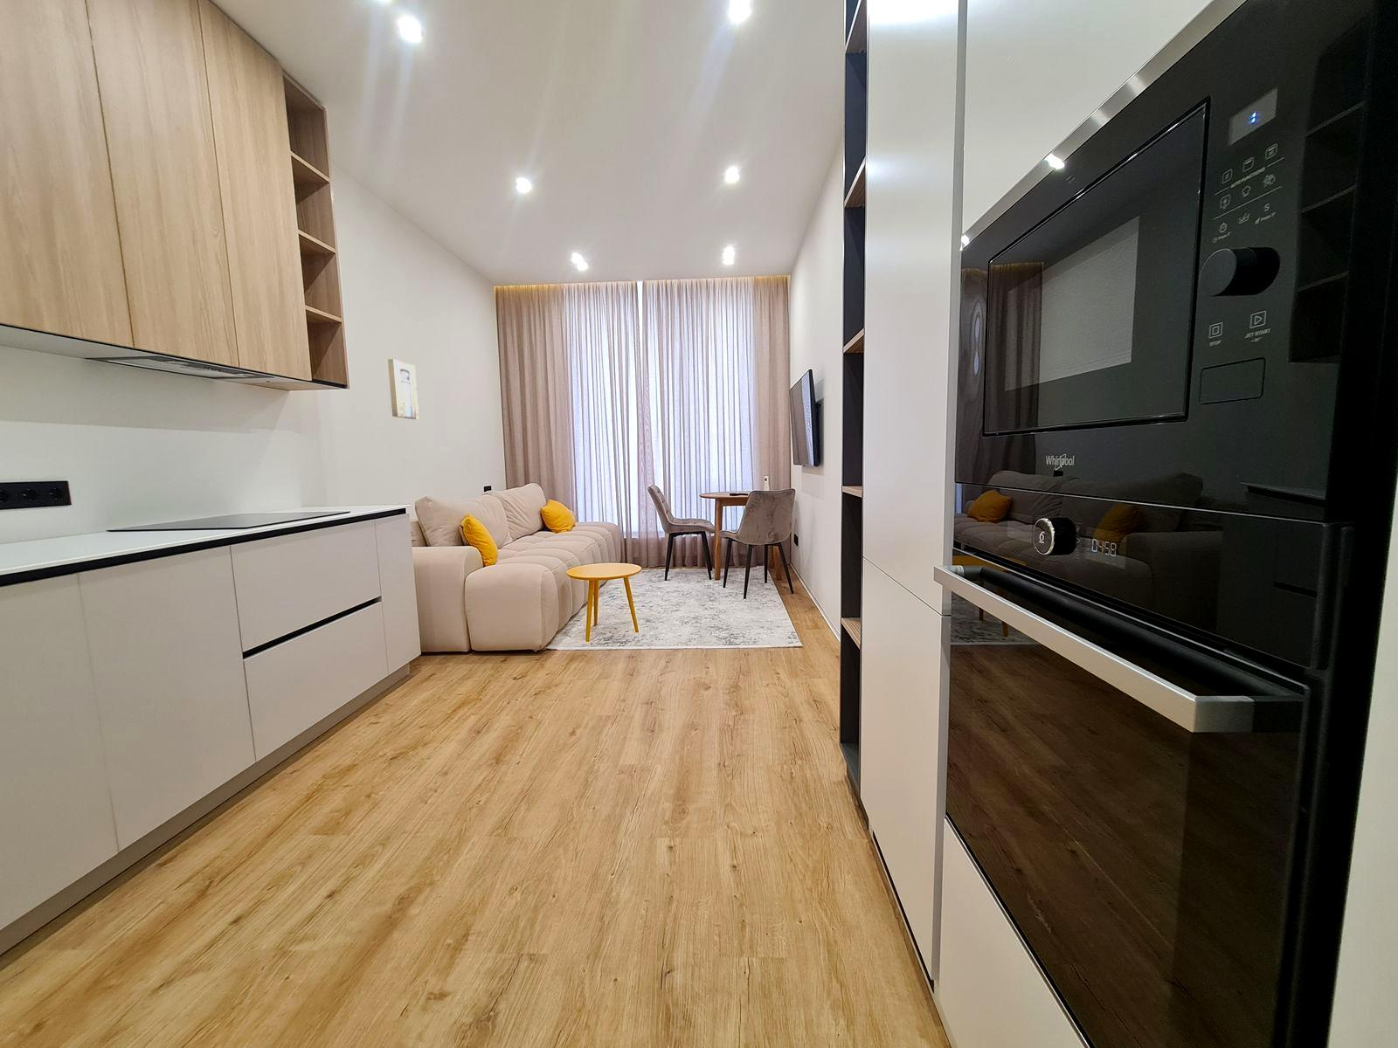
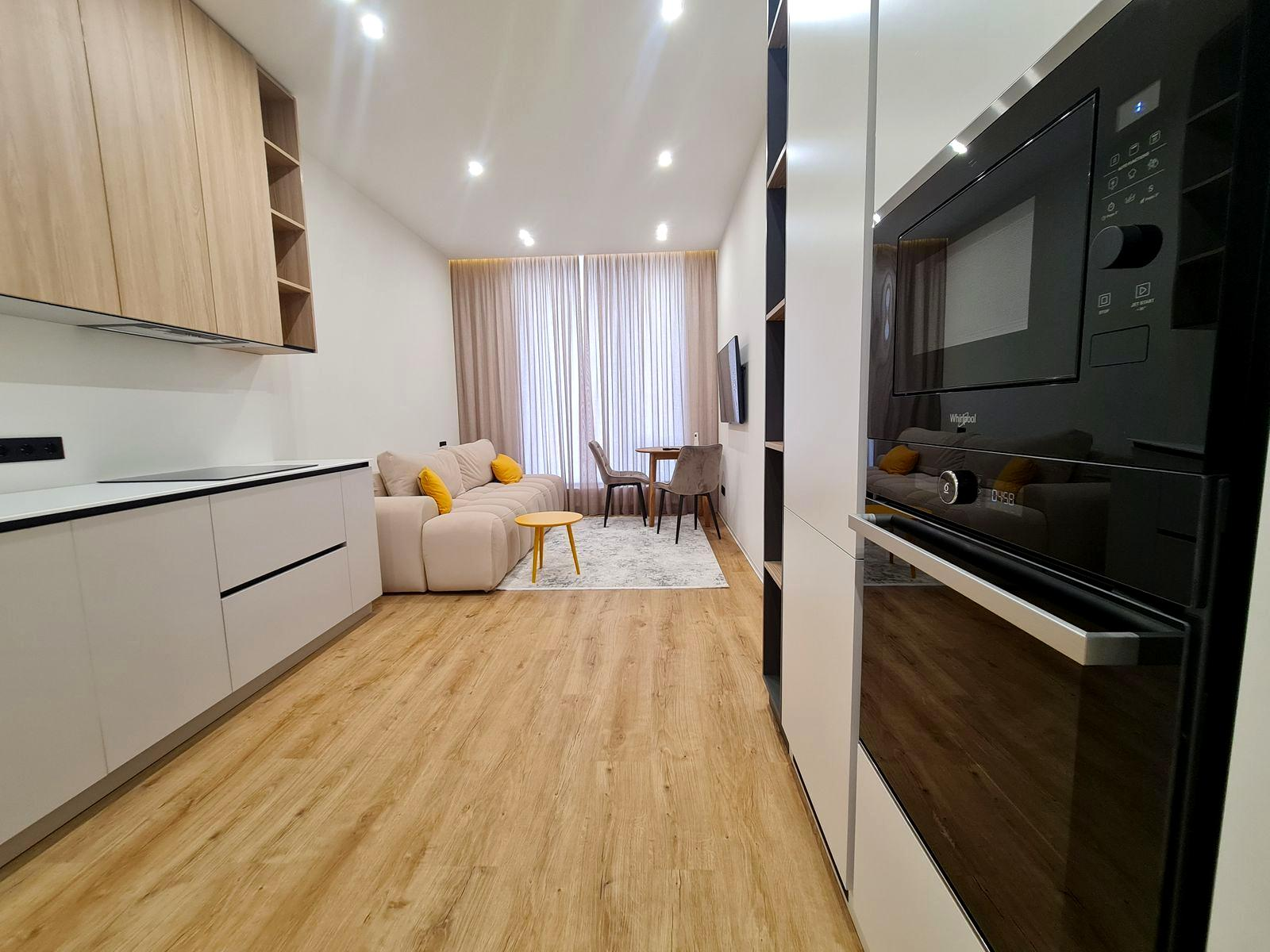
- wall art (404, 391)
